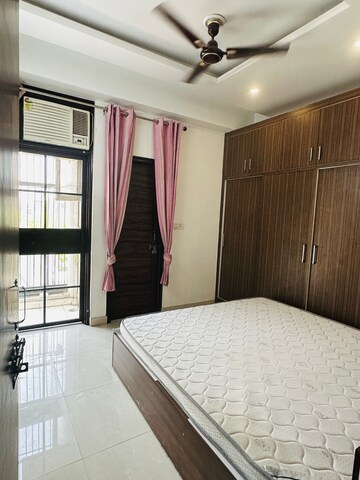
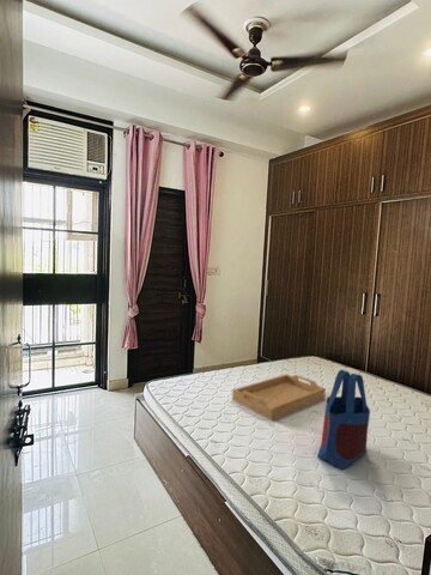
+ serving tray (279, 392)
+ tote bag (346, 413)
